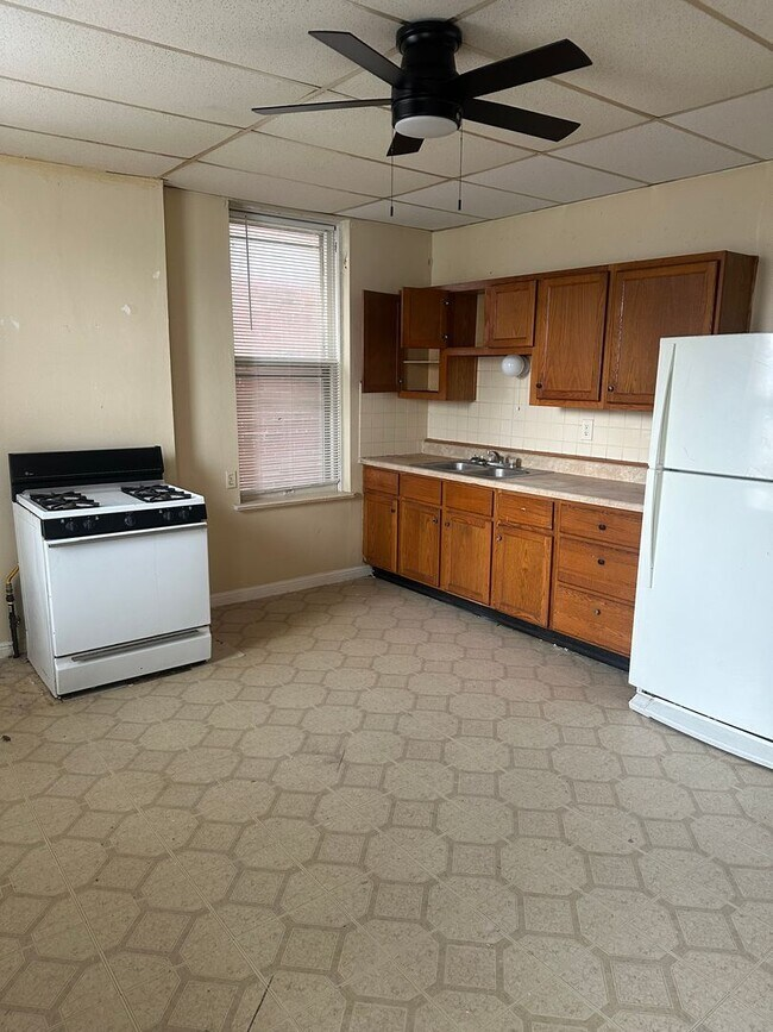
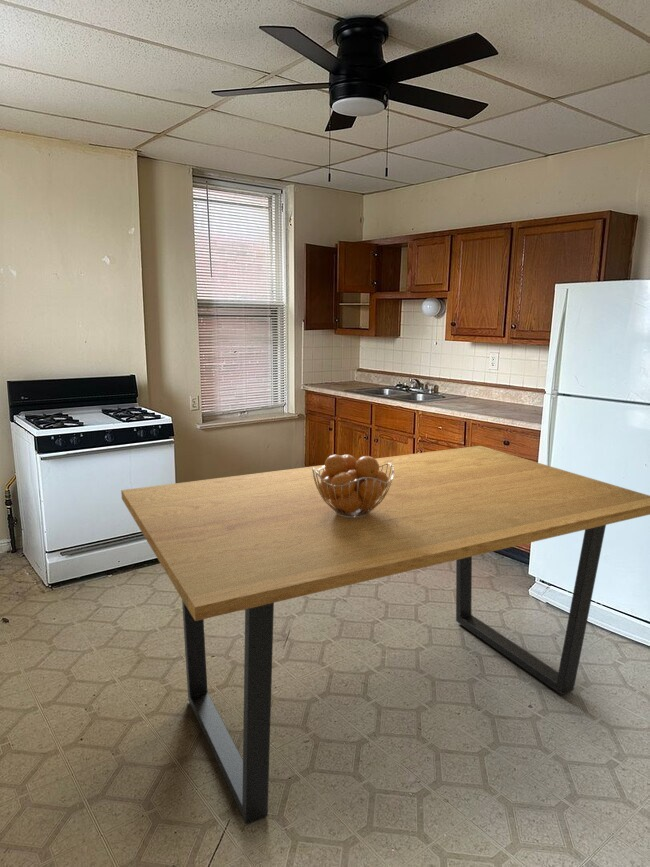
+ fruit basket (352, 483)
+ dining table (385, 576)
